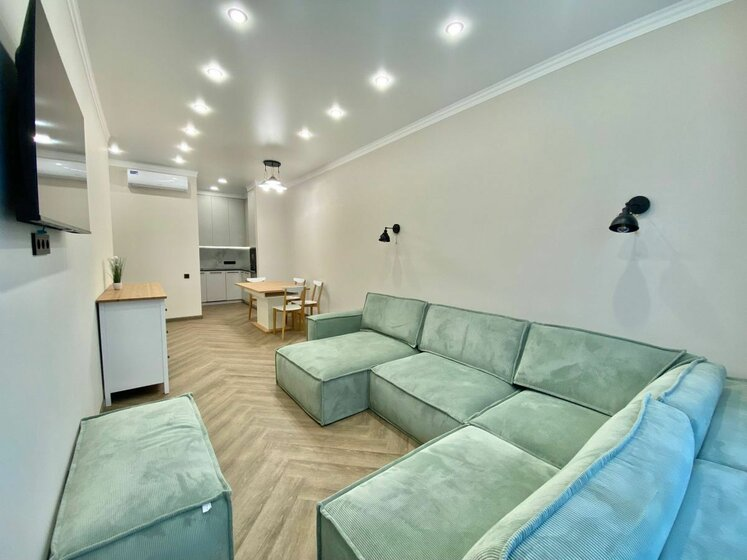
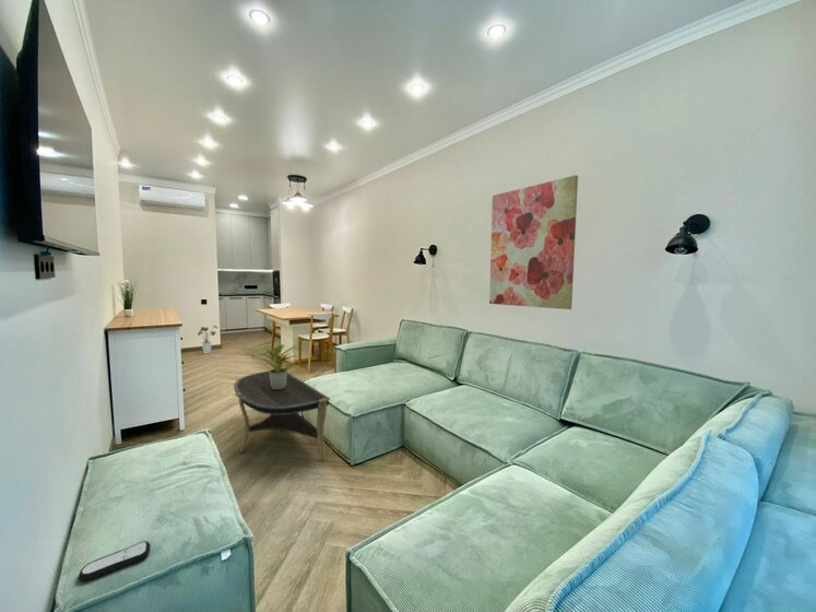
+ house plant (208, 339)
+ wall art (528, 247)
+ coffee table (272, 414)
+ potted plant (276, 365)
+ remote control (116, 560)
